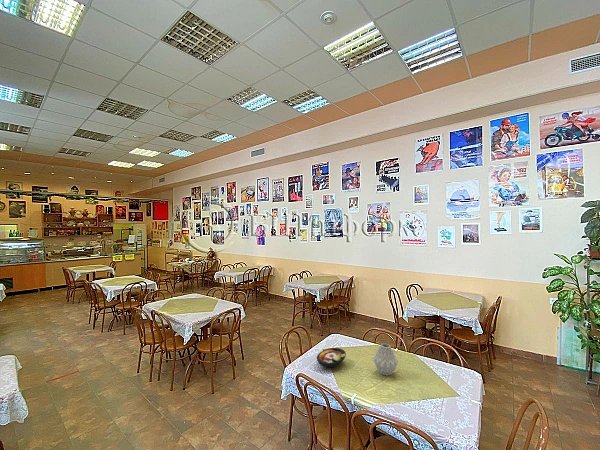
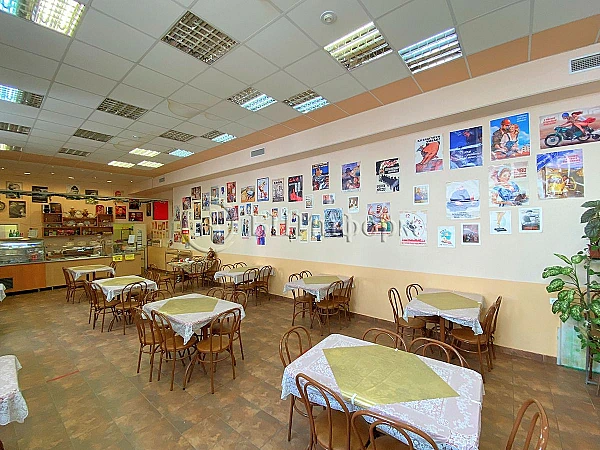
- vase (385, 358)
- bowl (331, 358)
